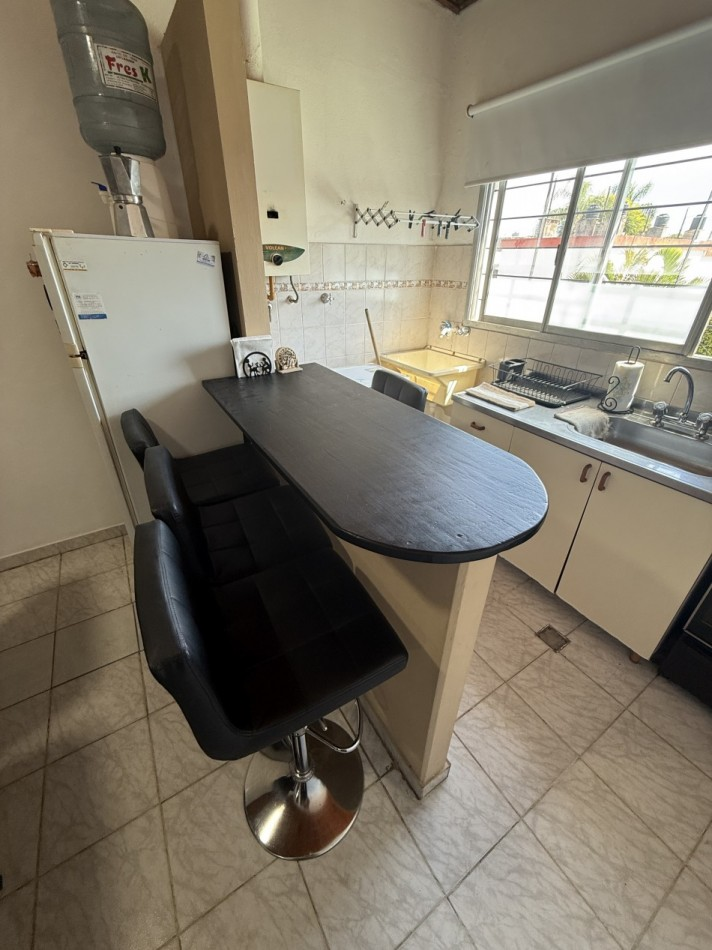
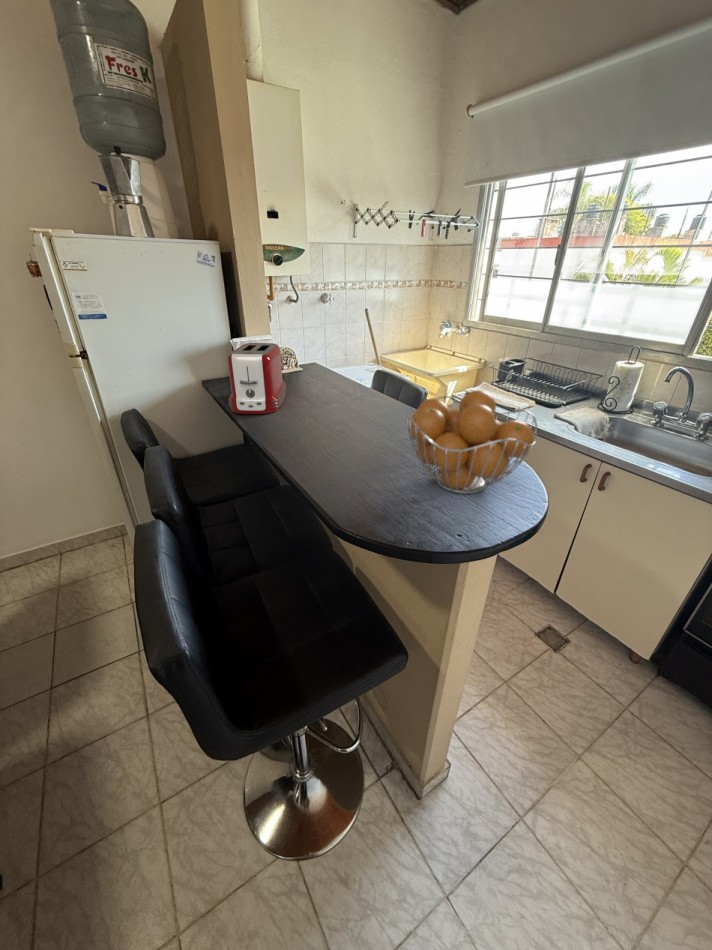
+ fruit basket (467, 441)
+ toaster (257, 375)
